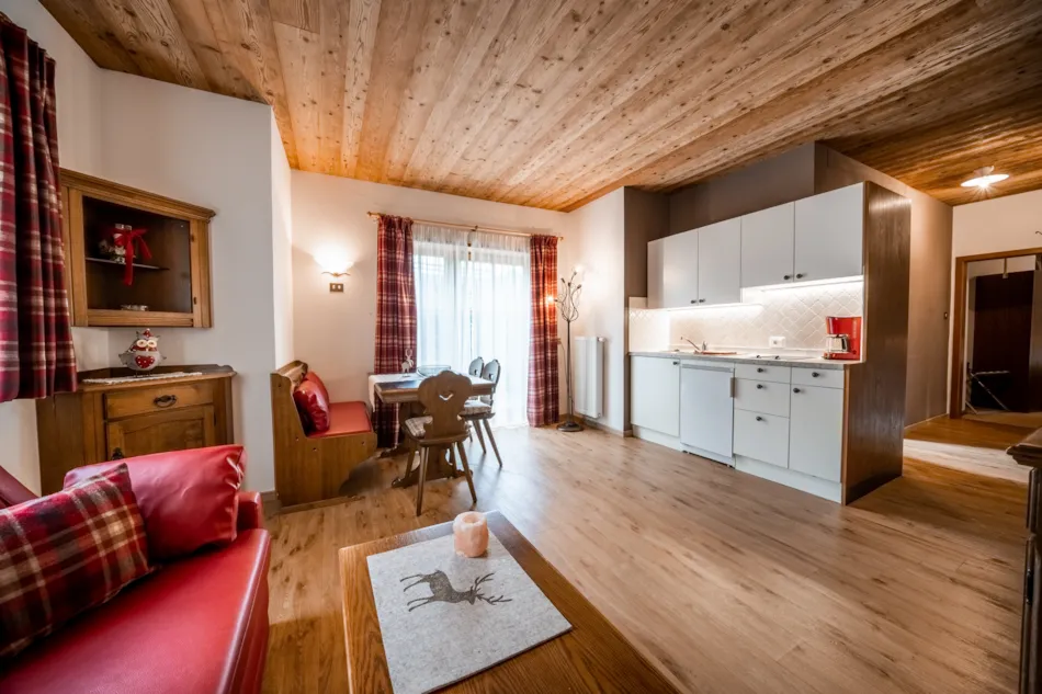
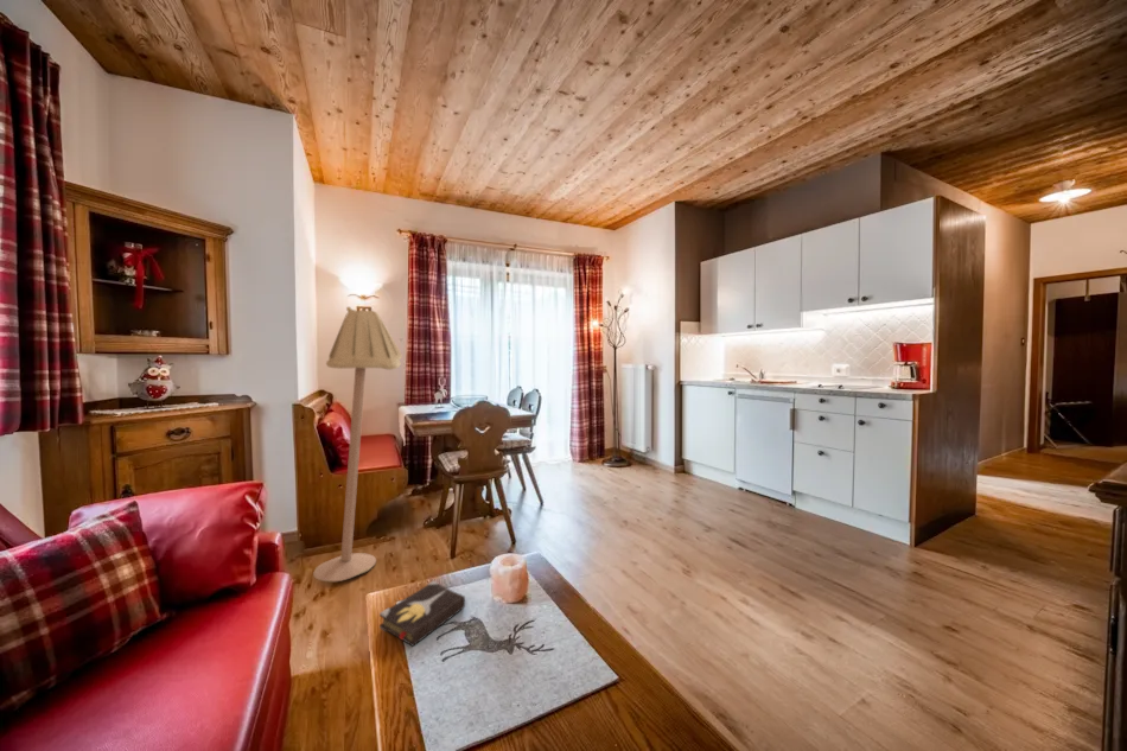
+ hardback book (424, 610)
+ floor lamp (358, 437)
